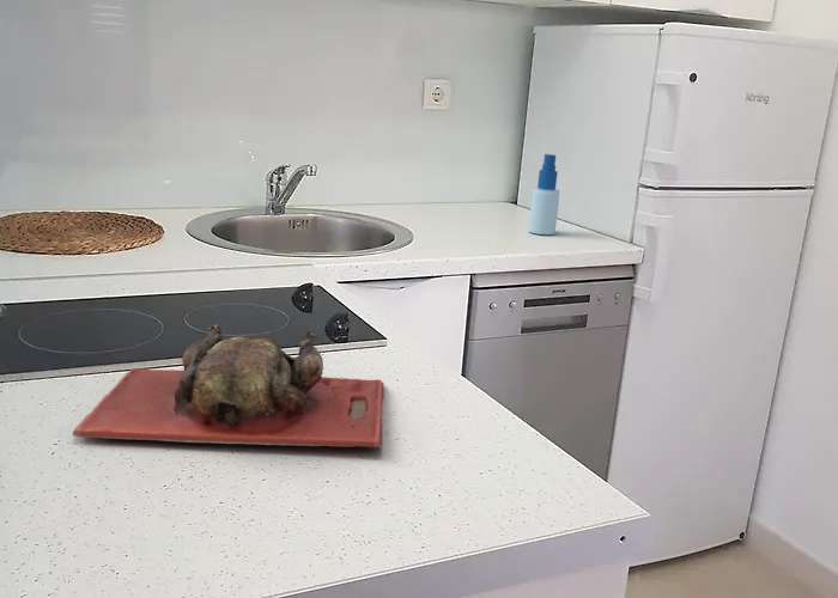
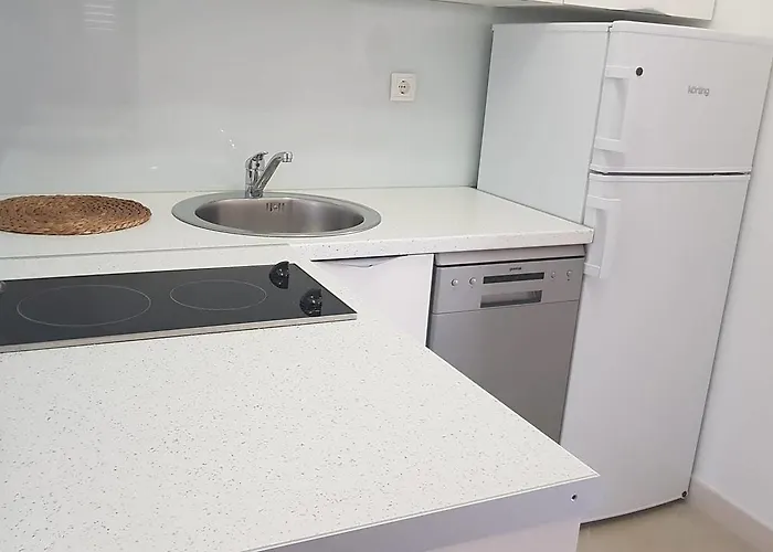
- spray bottle (546, 194)
- cutting board (245, 376)
